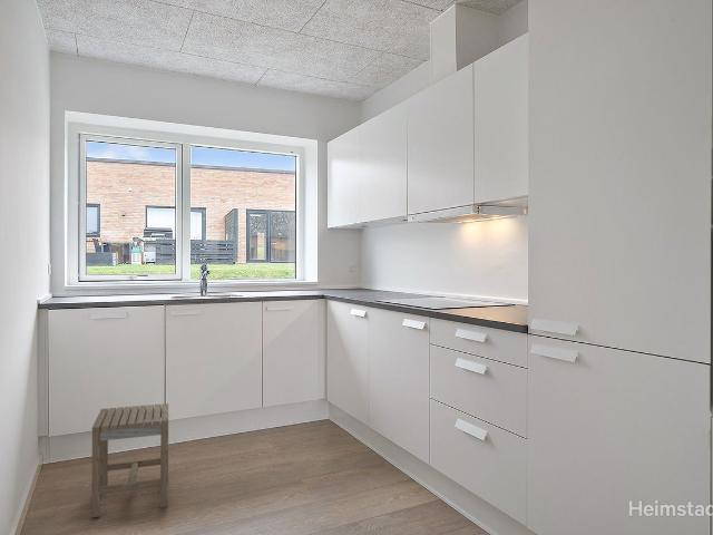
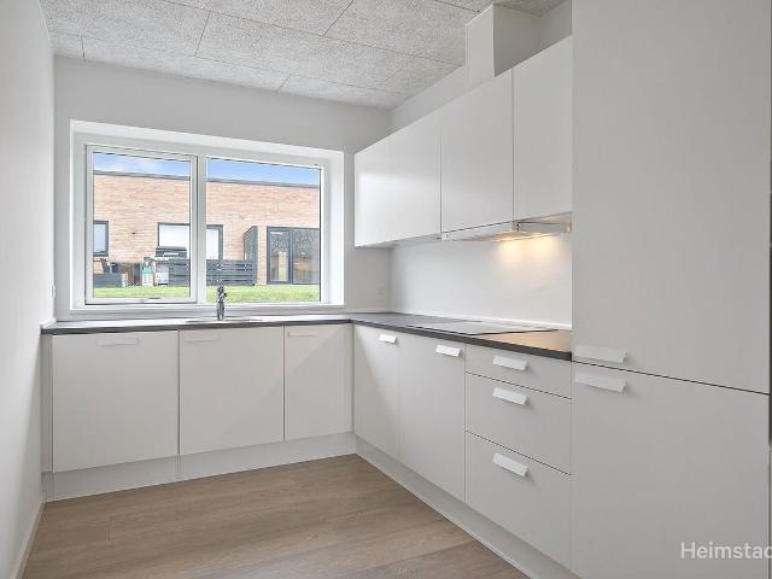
- stool (133, 460)
